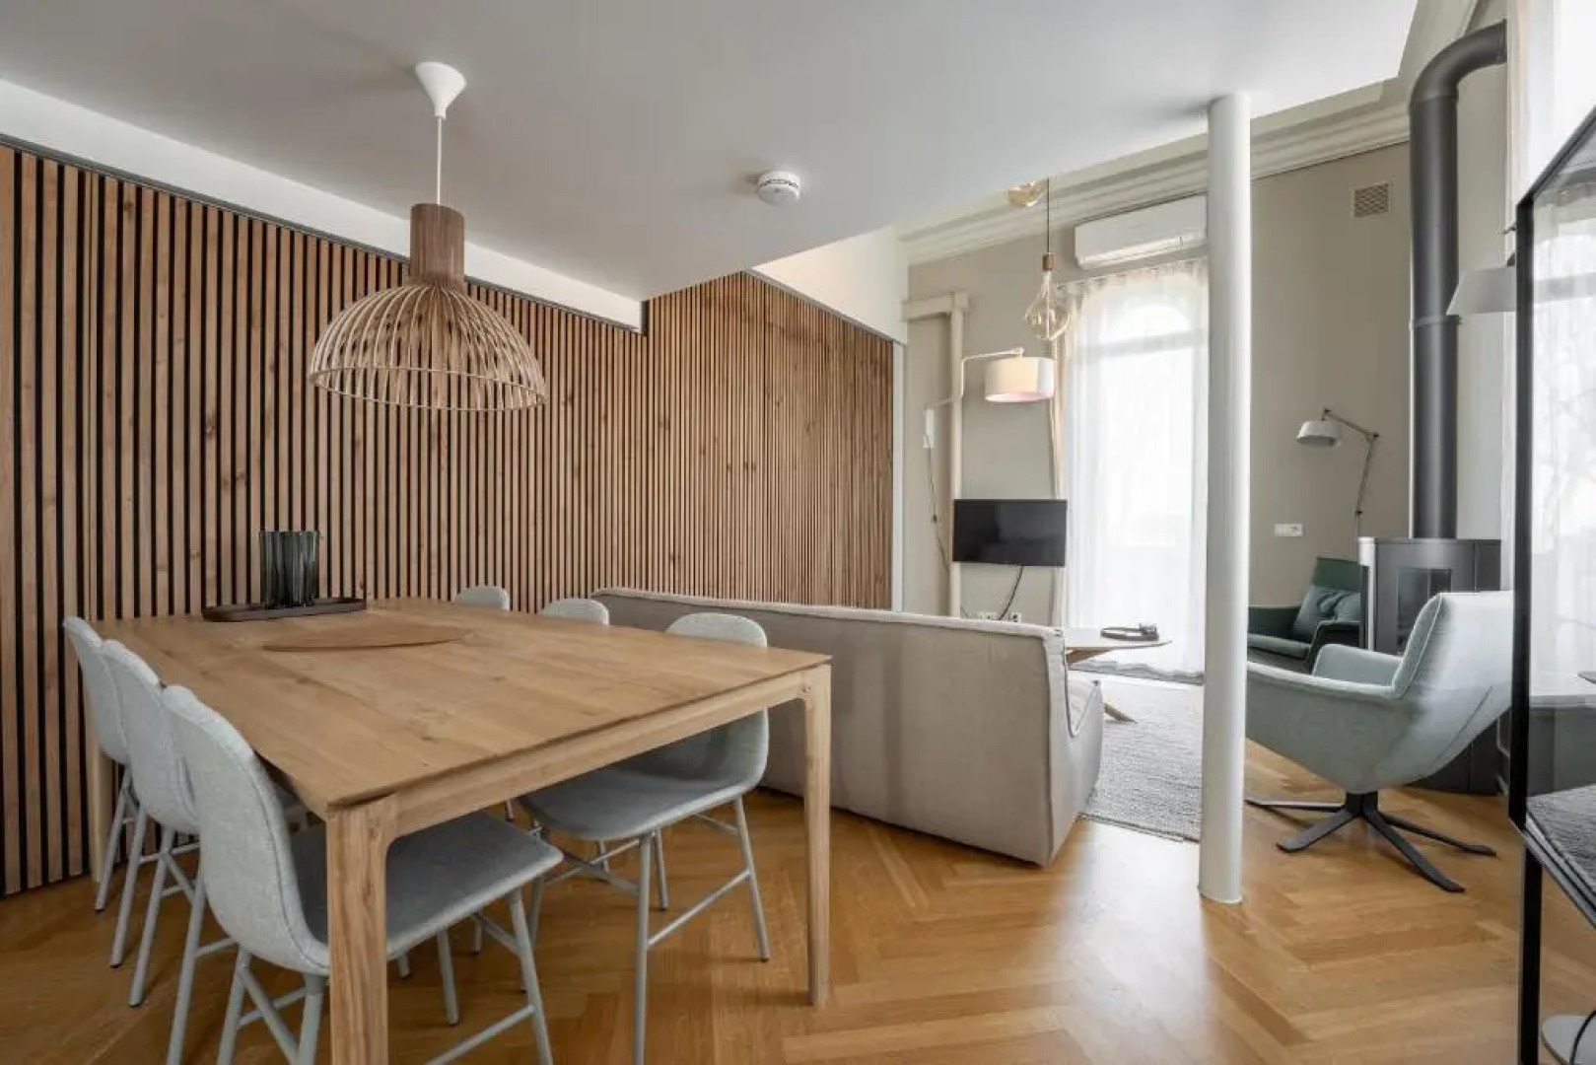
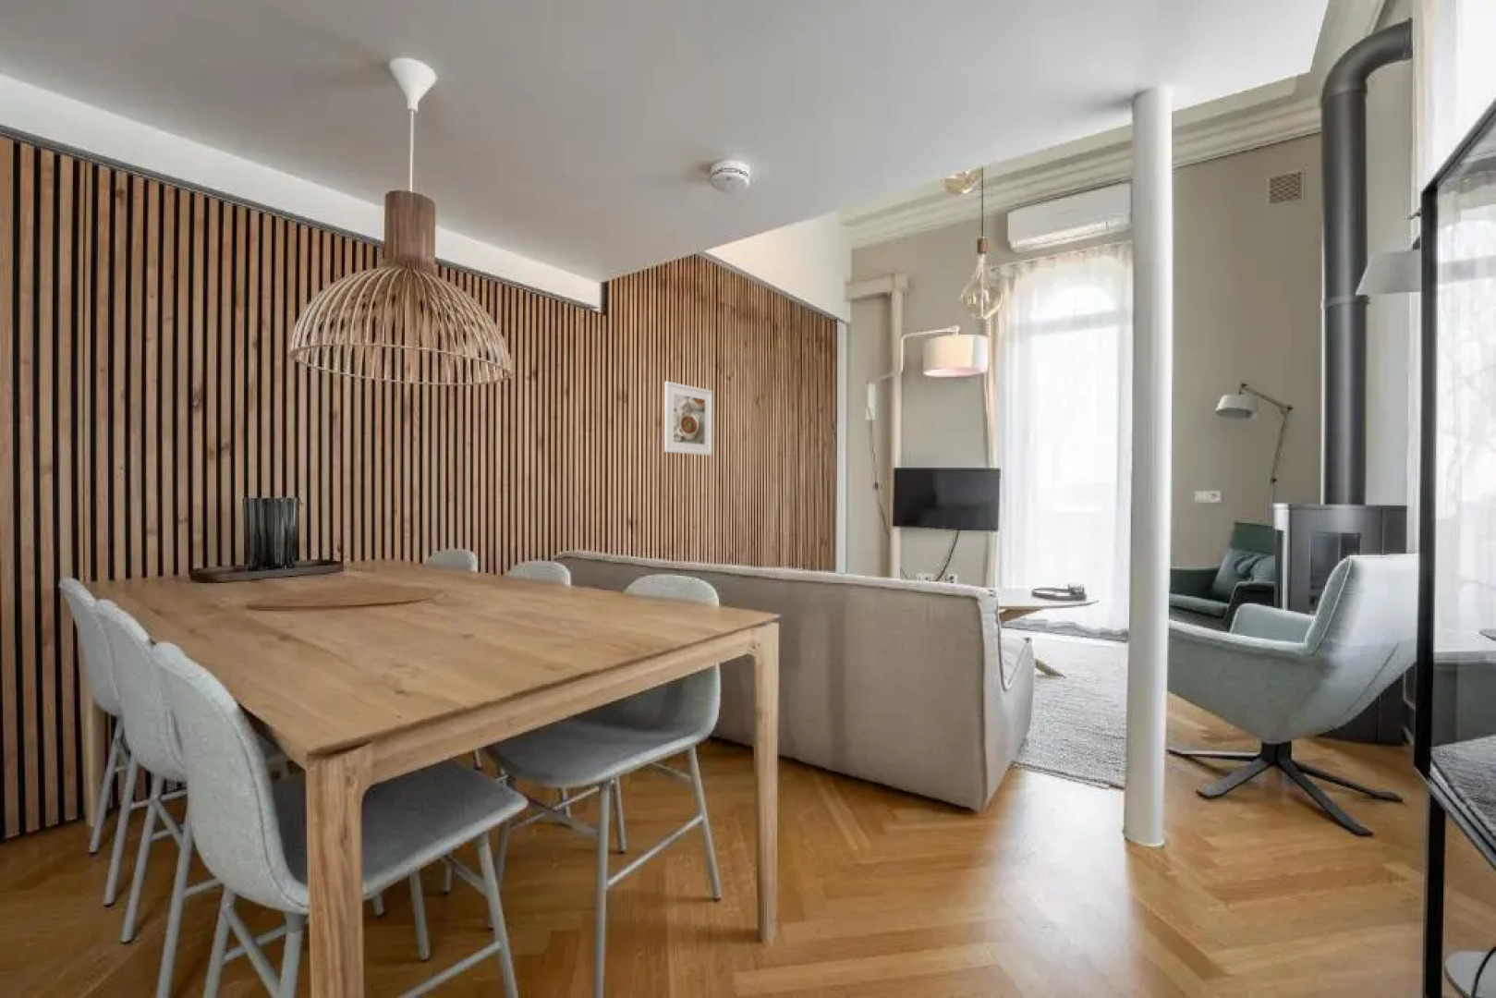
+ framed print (688, 420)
